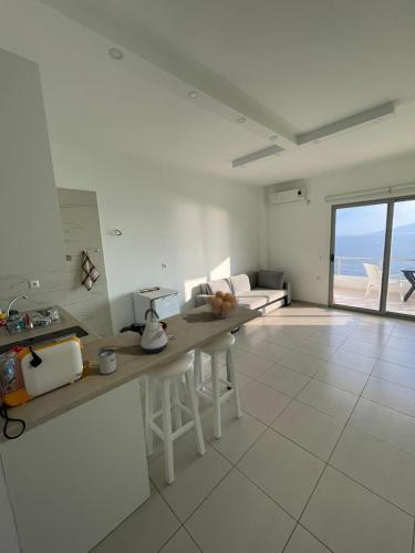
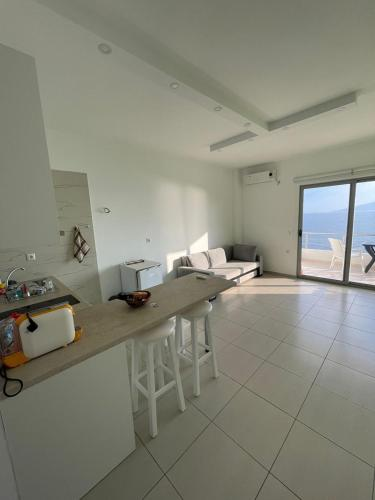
- fruit basket (222, 303)
- mug (107, 359)
- kettle (153, 328)
